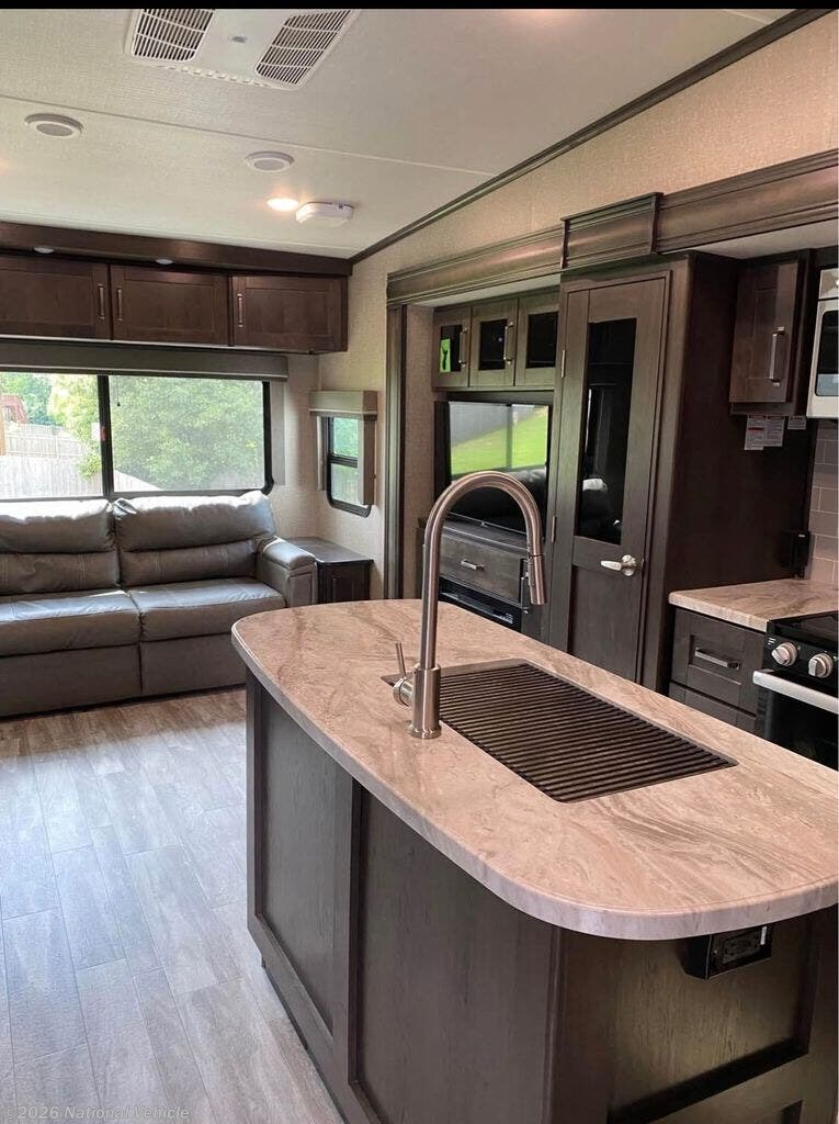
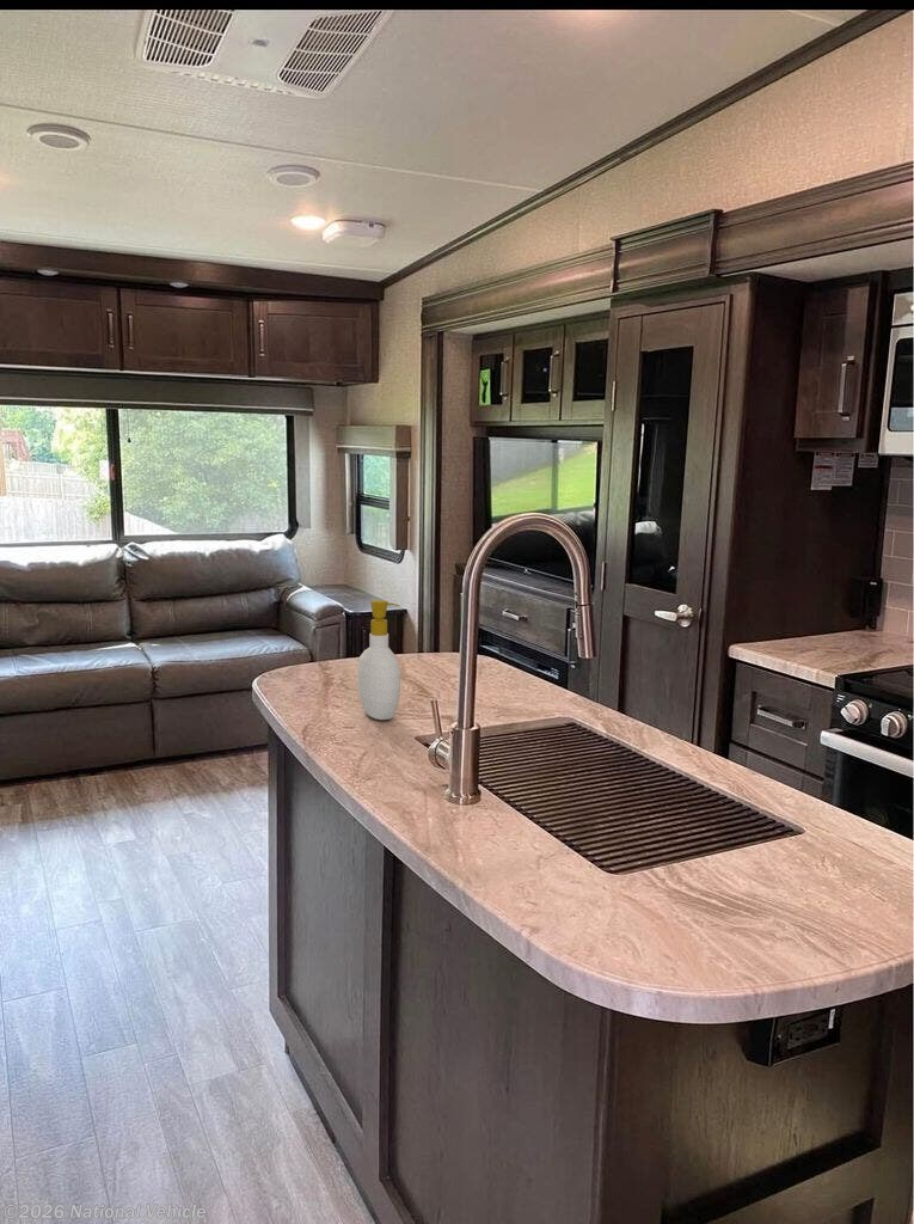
+ soap bottle (380, 657)
